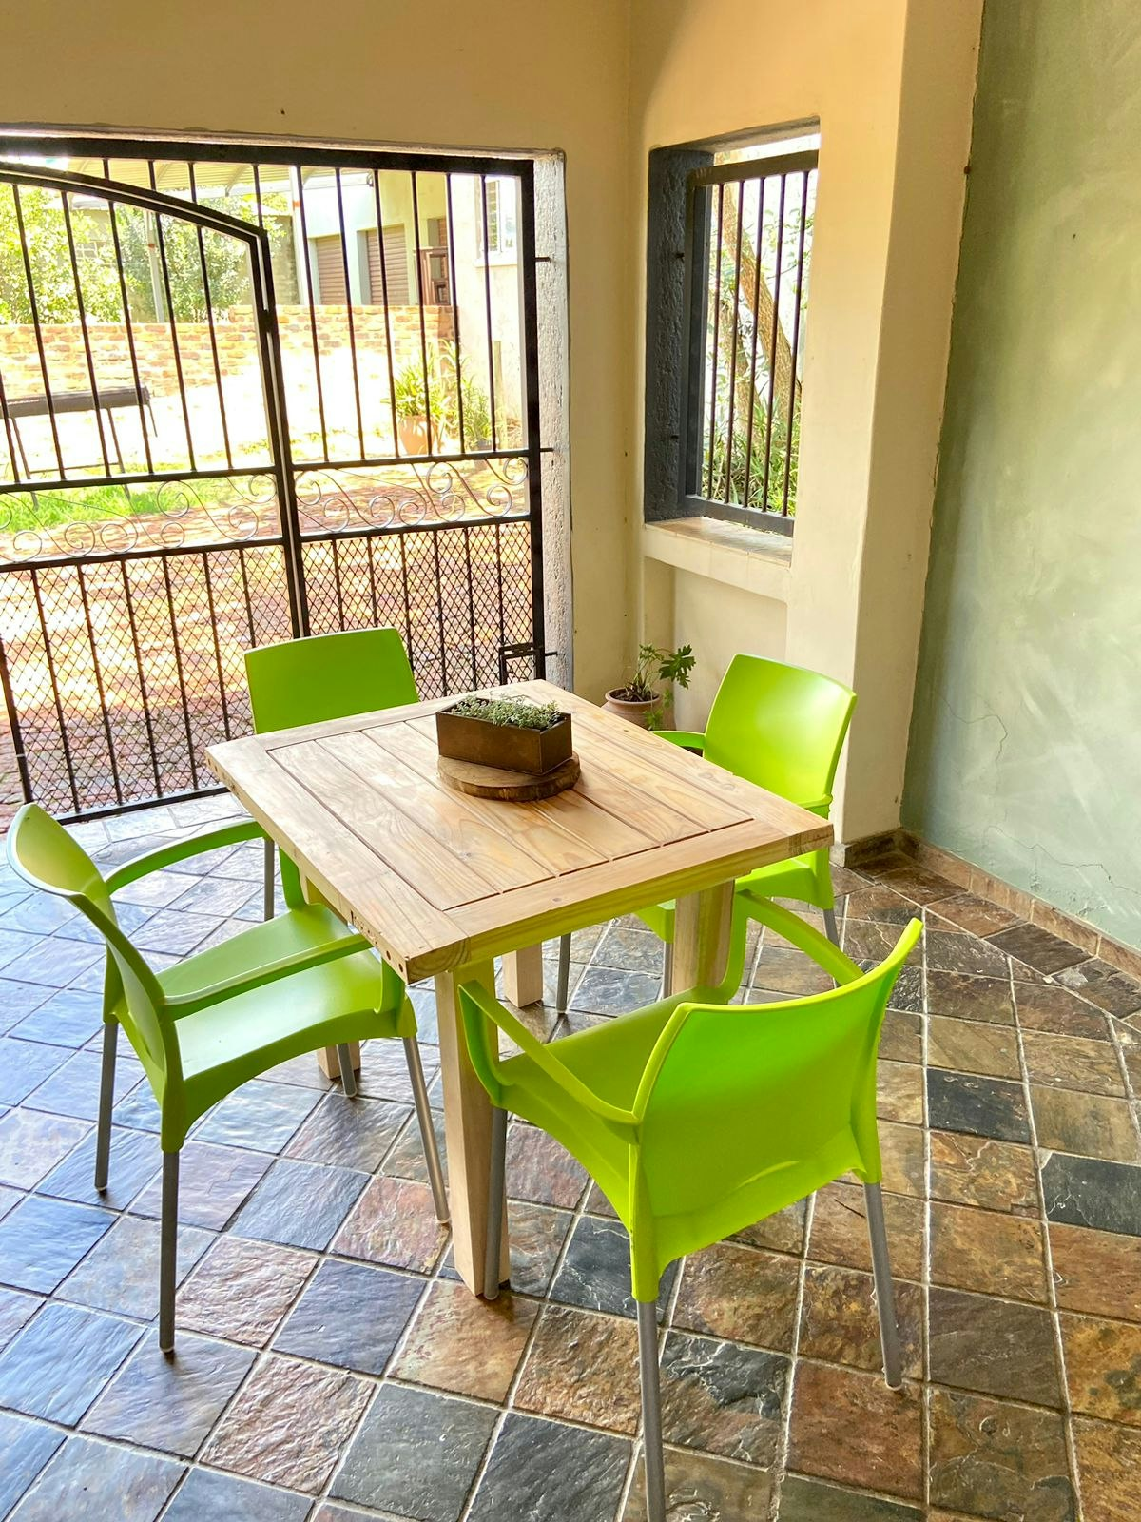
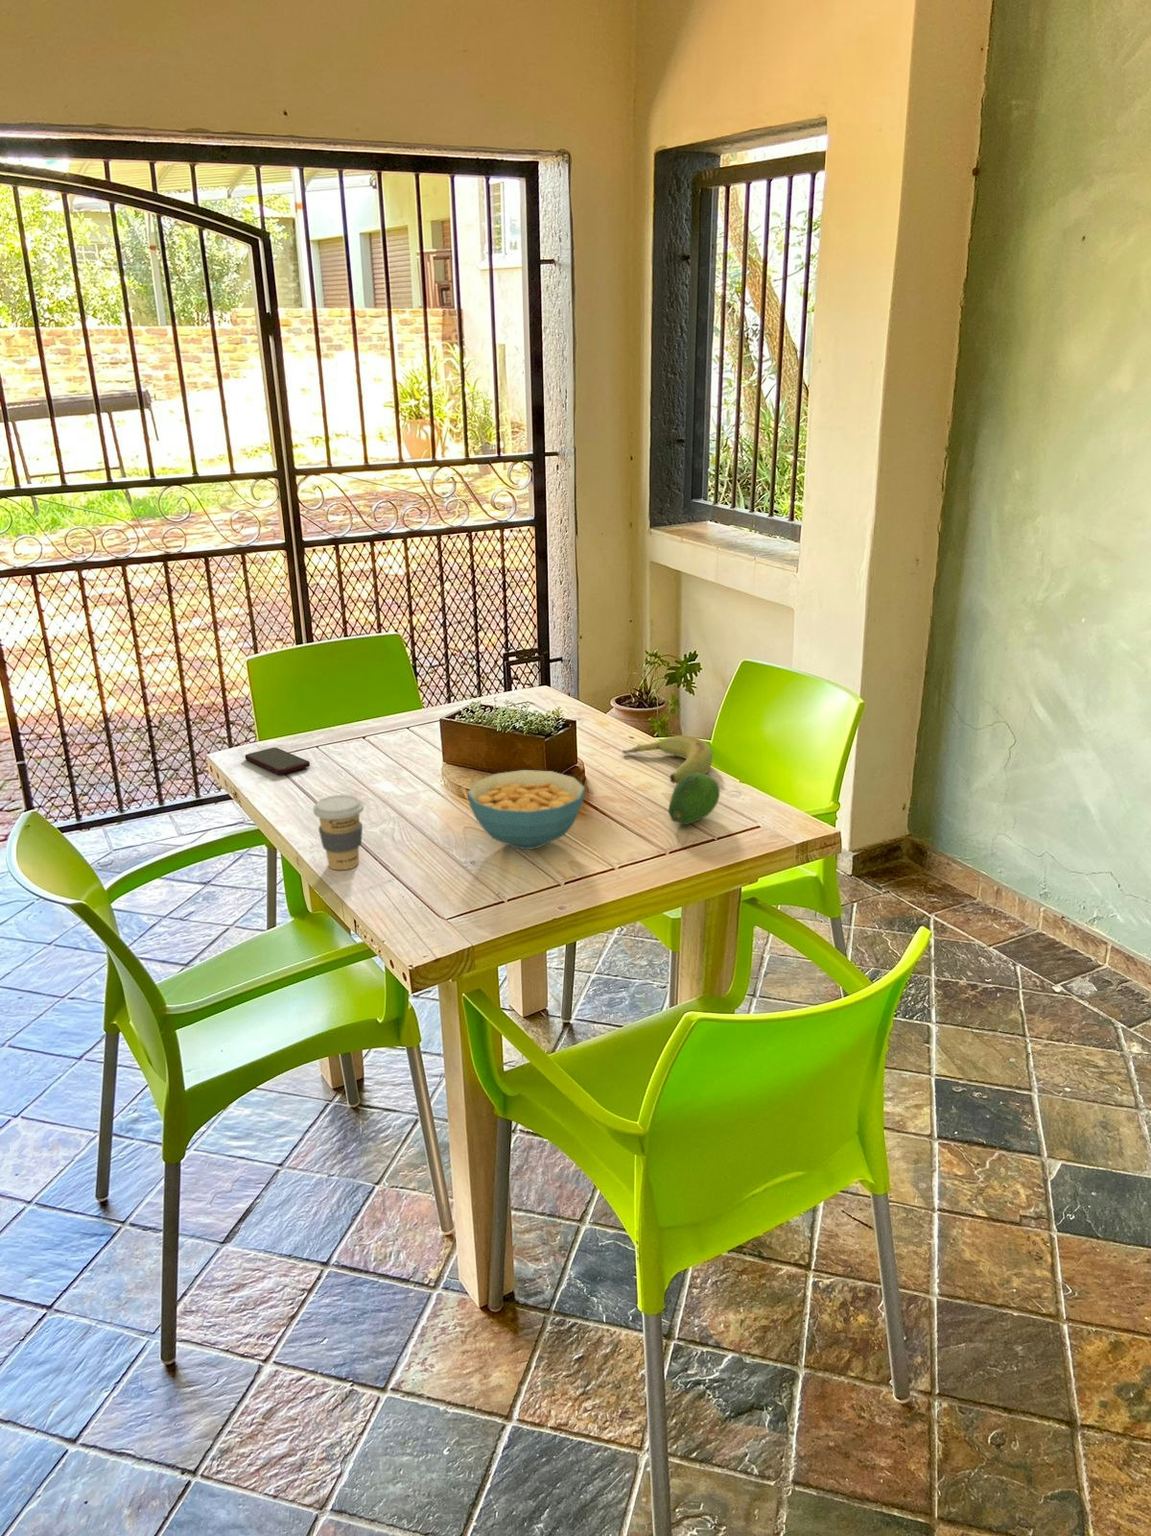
+ coffee cup (341, 833)
+ smartphone (277, 761)
+ cereal bowl (527, 816)
+ banana (665, 752)
+ fruit (693, 797)
